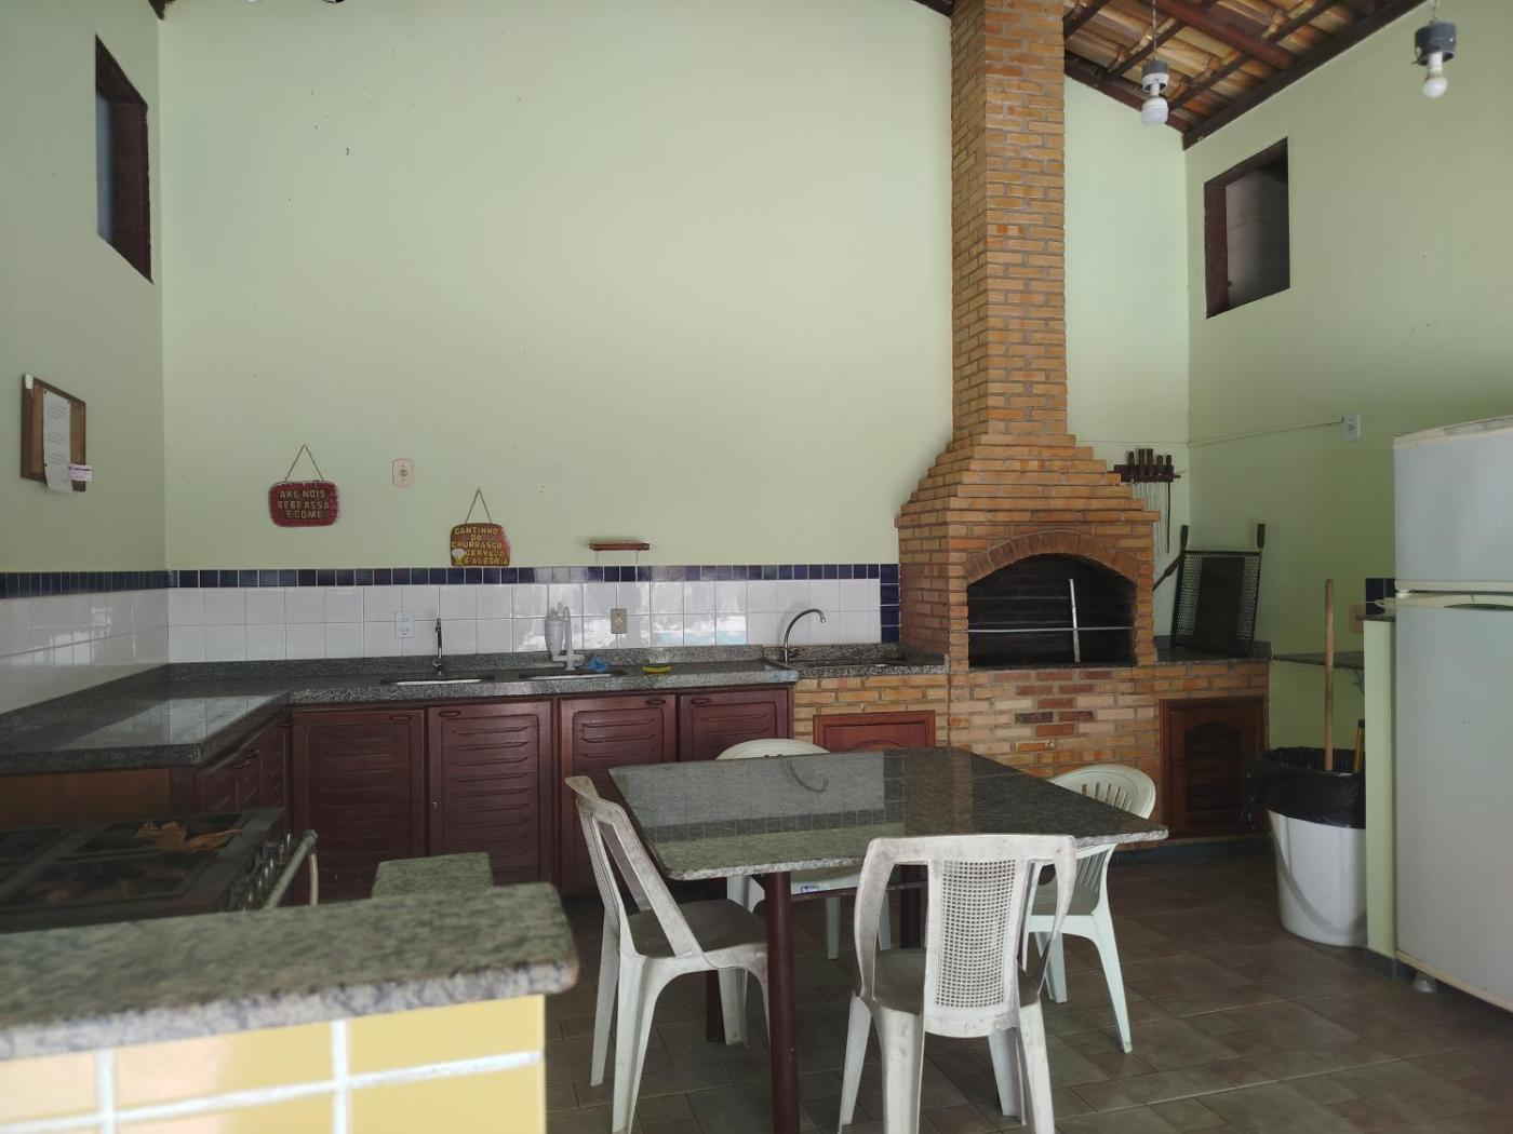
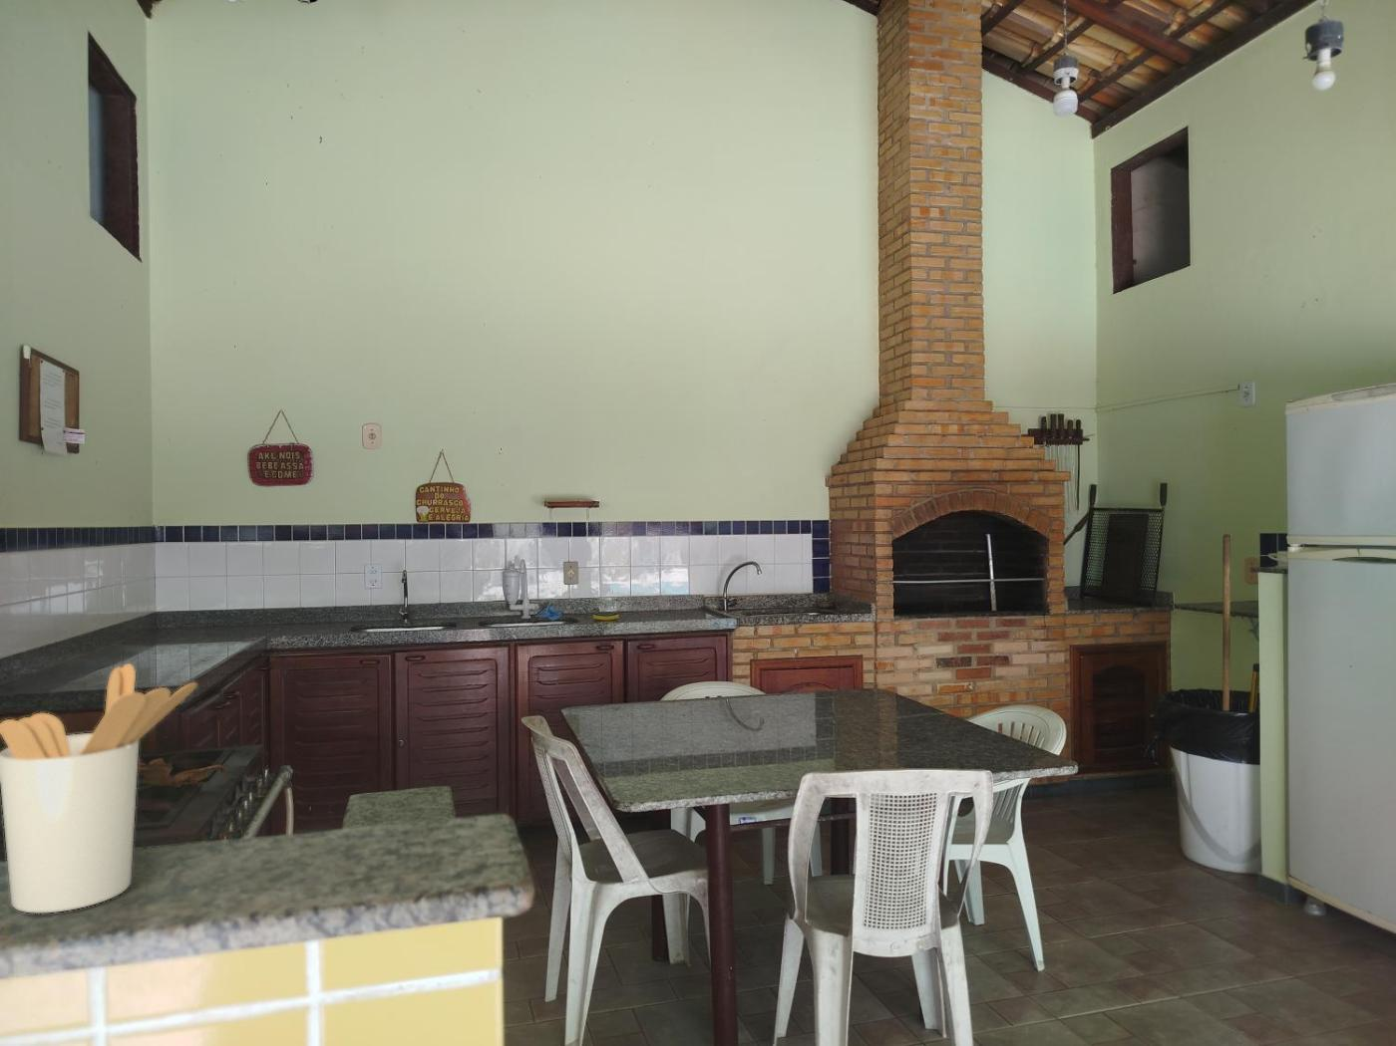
+ utensil holder (98, 785)
